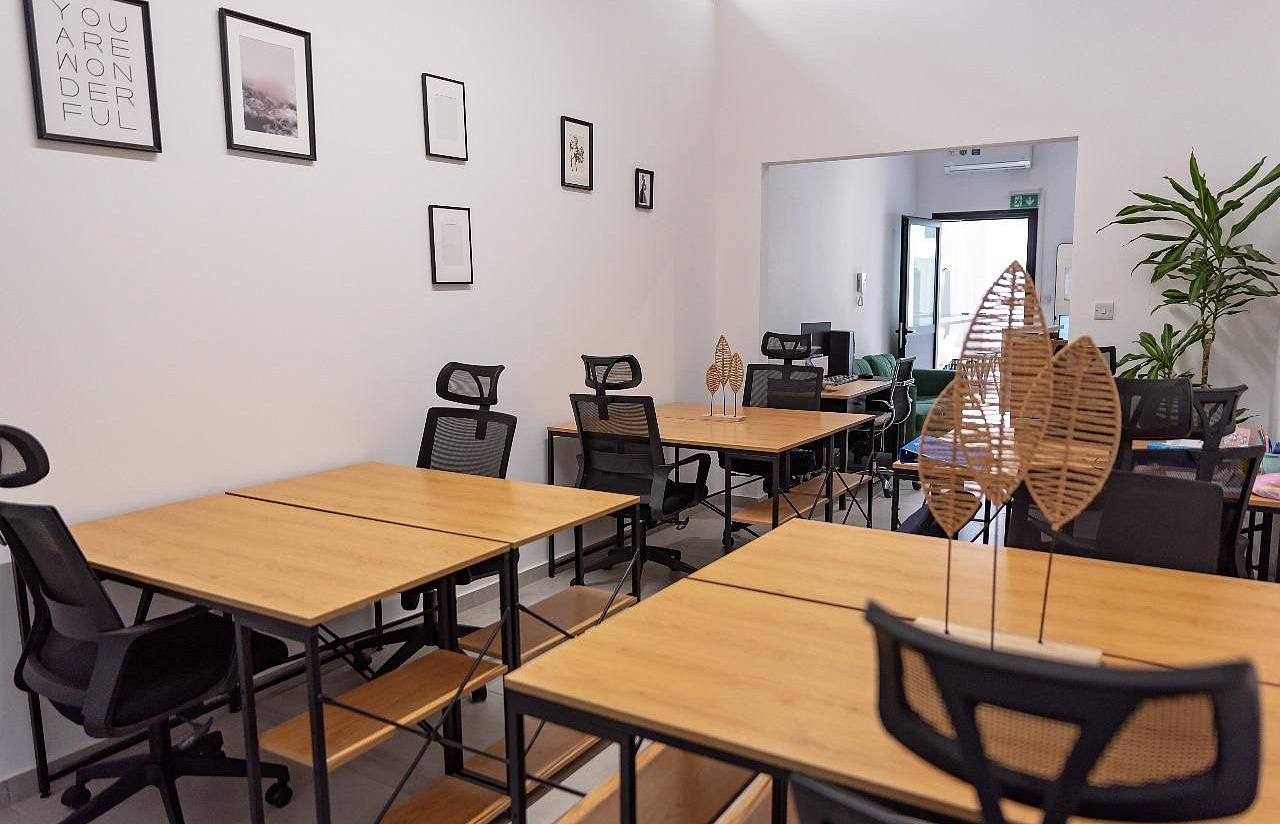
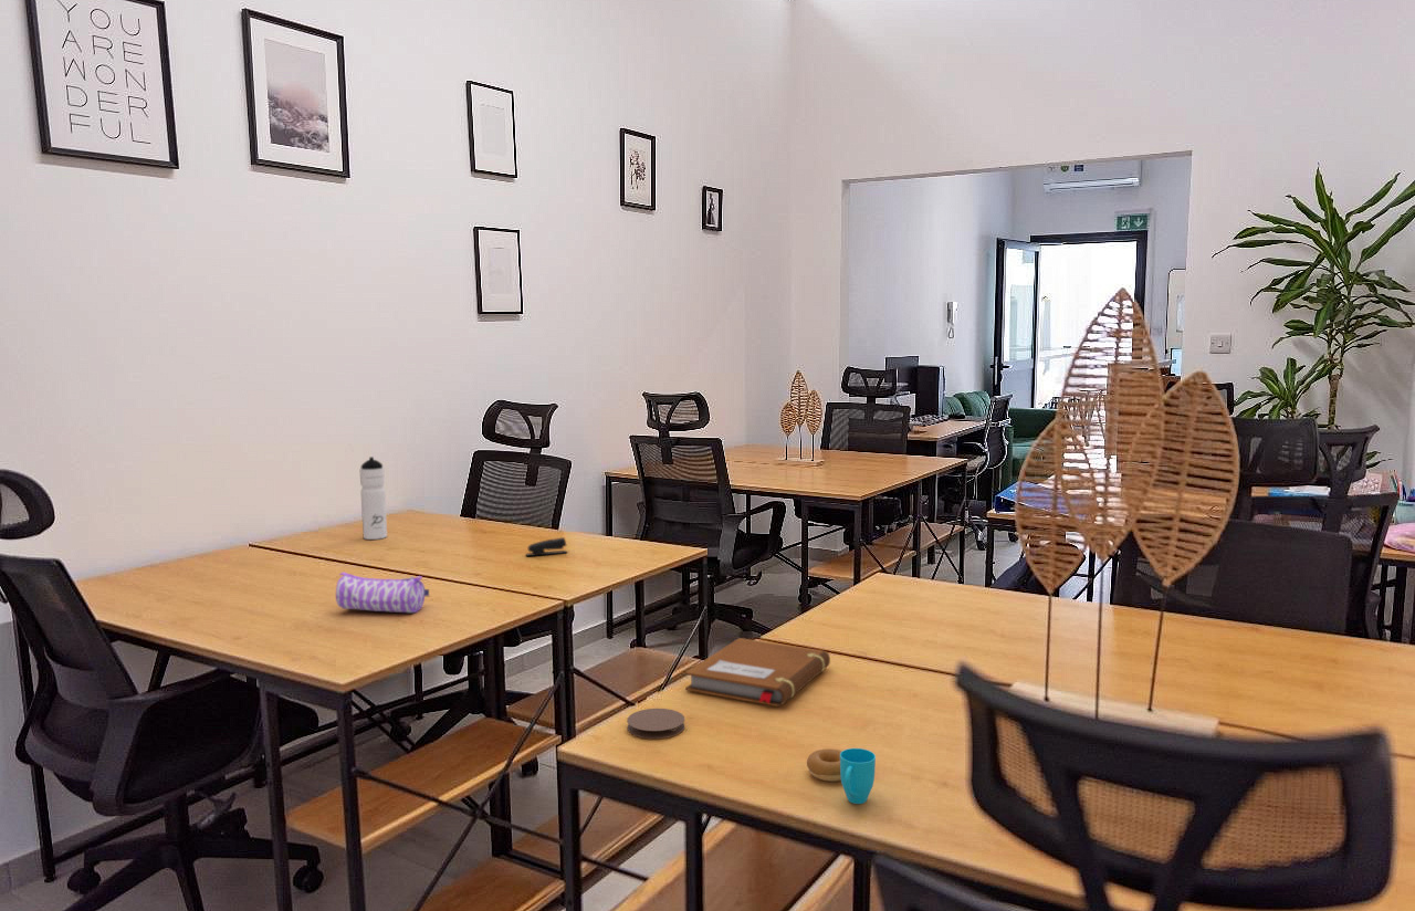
+ notebook (758, 671)
+ stapler (546, 546)
+ cup (838, 765)
+ coaster (656, 723)
+ water bottle (373, 496)
+ pencil case (380, 593)
